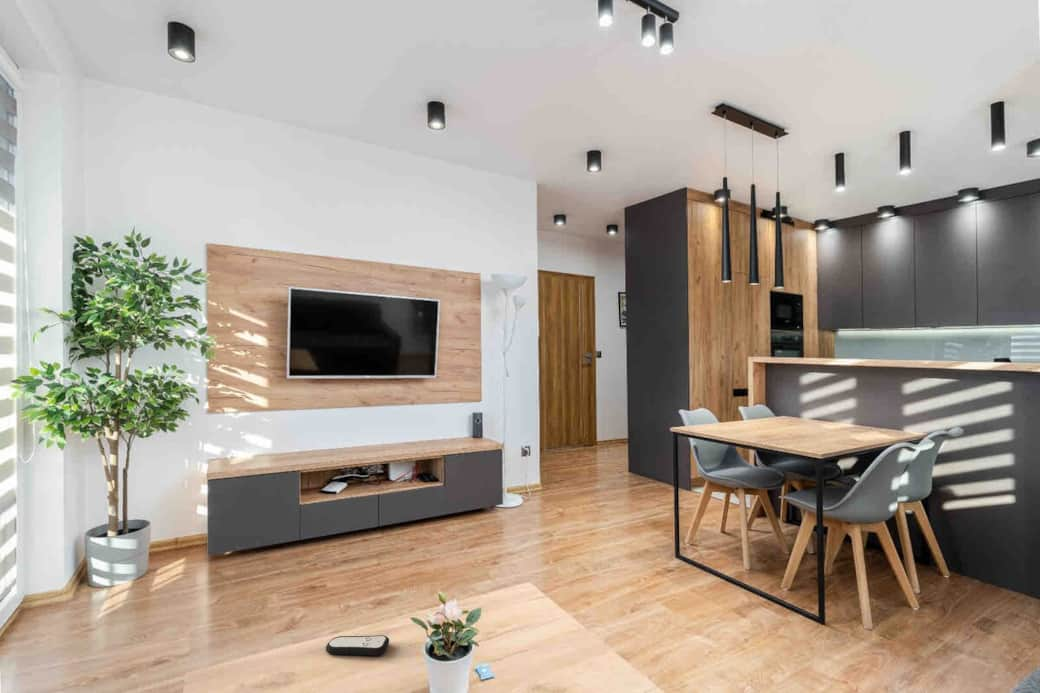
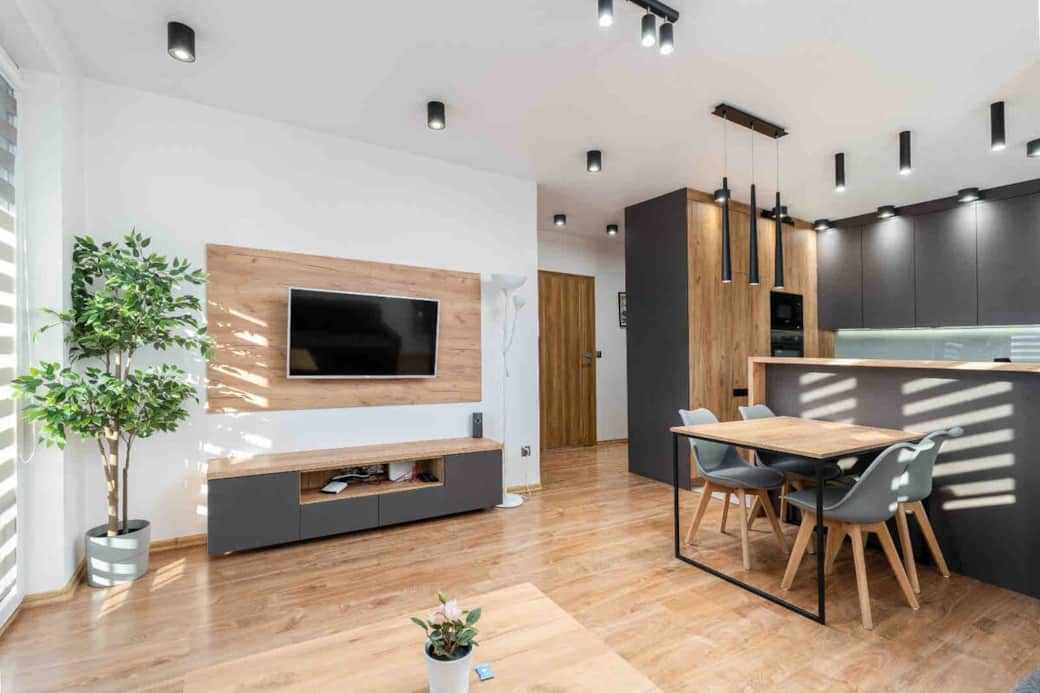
- remote control (357, 644)
